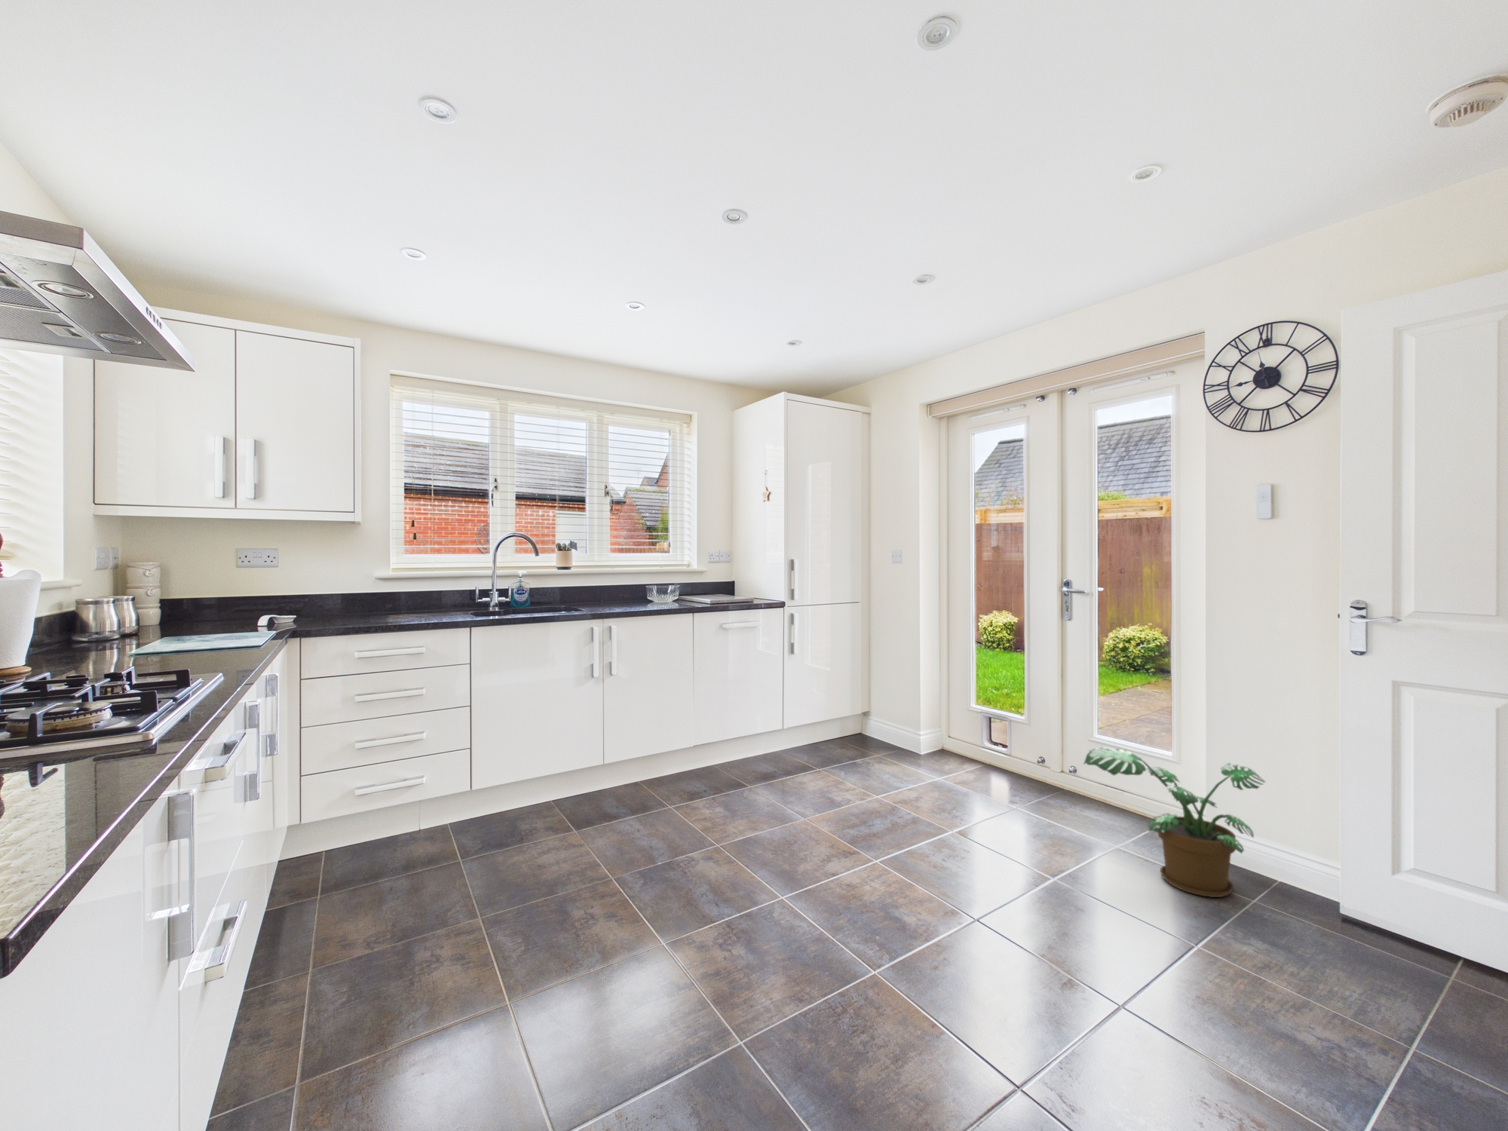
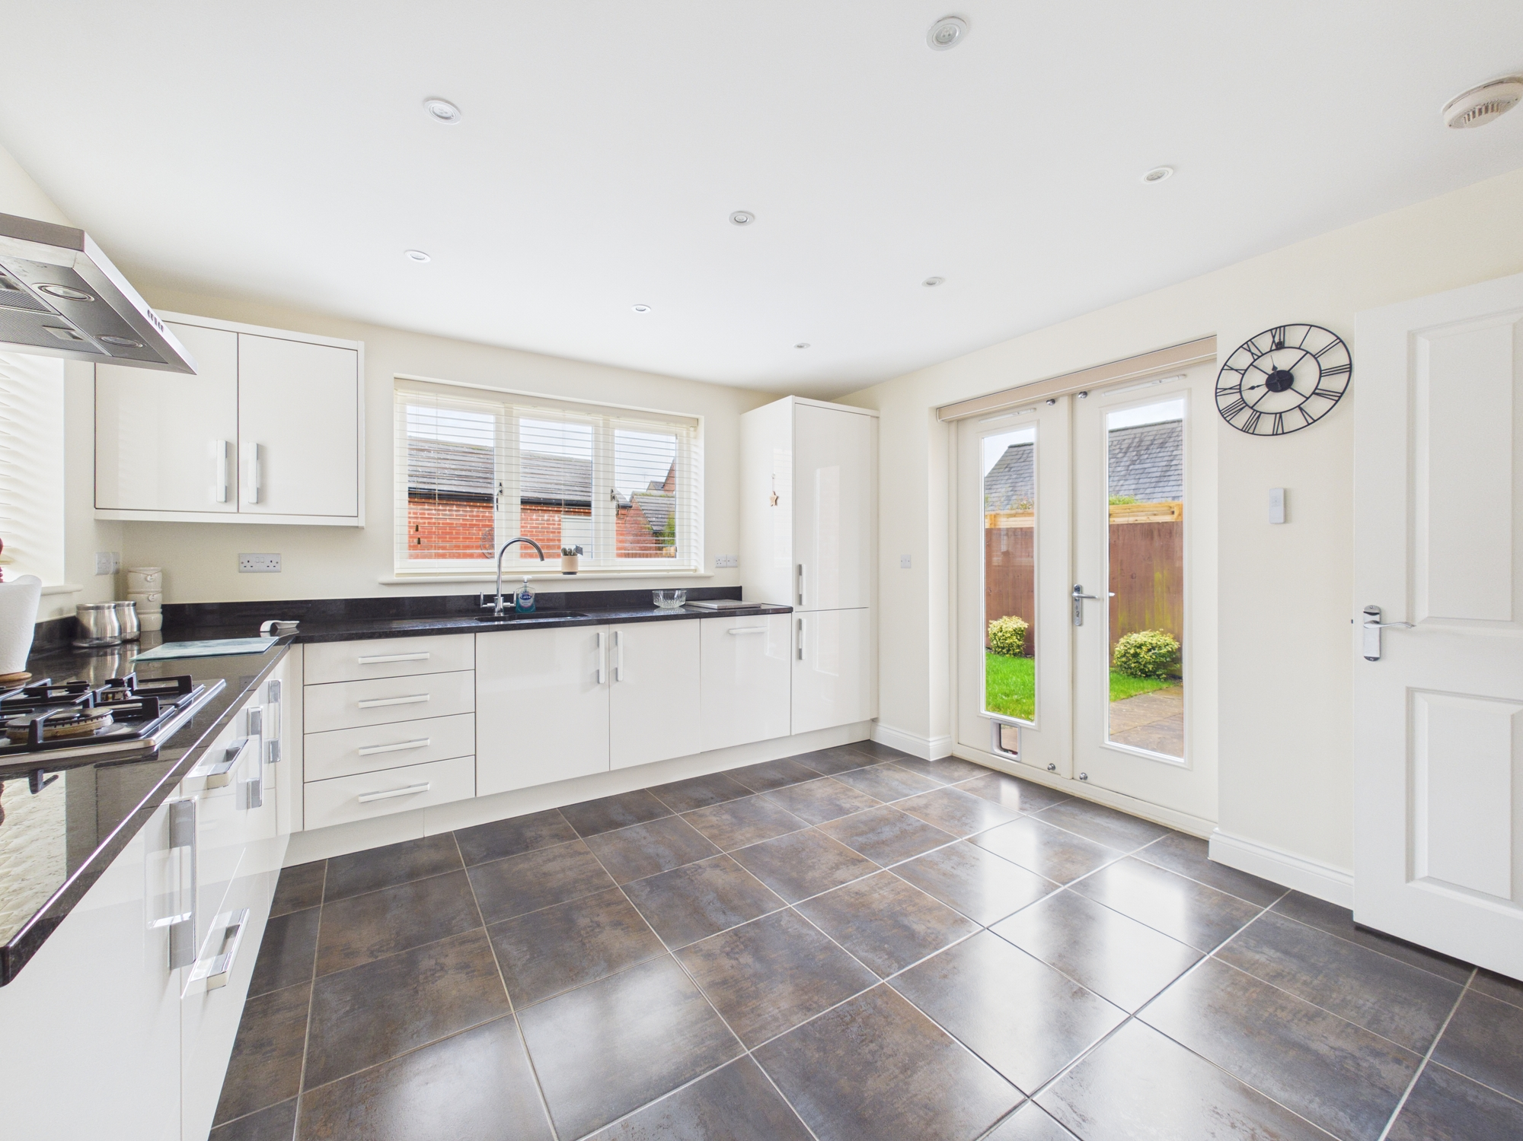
- potted plant (1177, 815)
